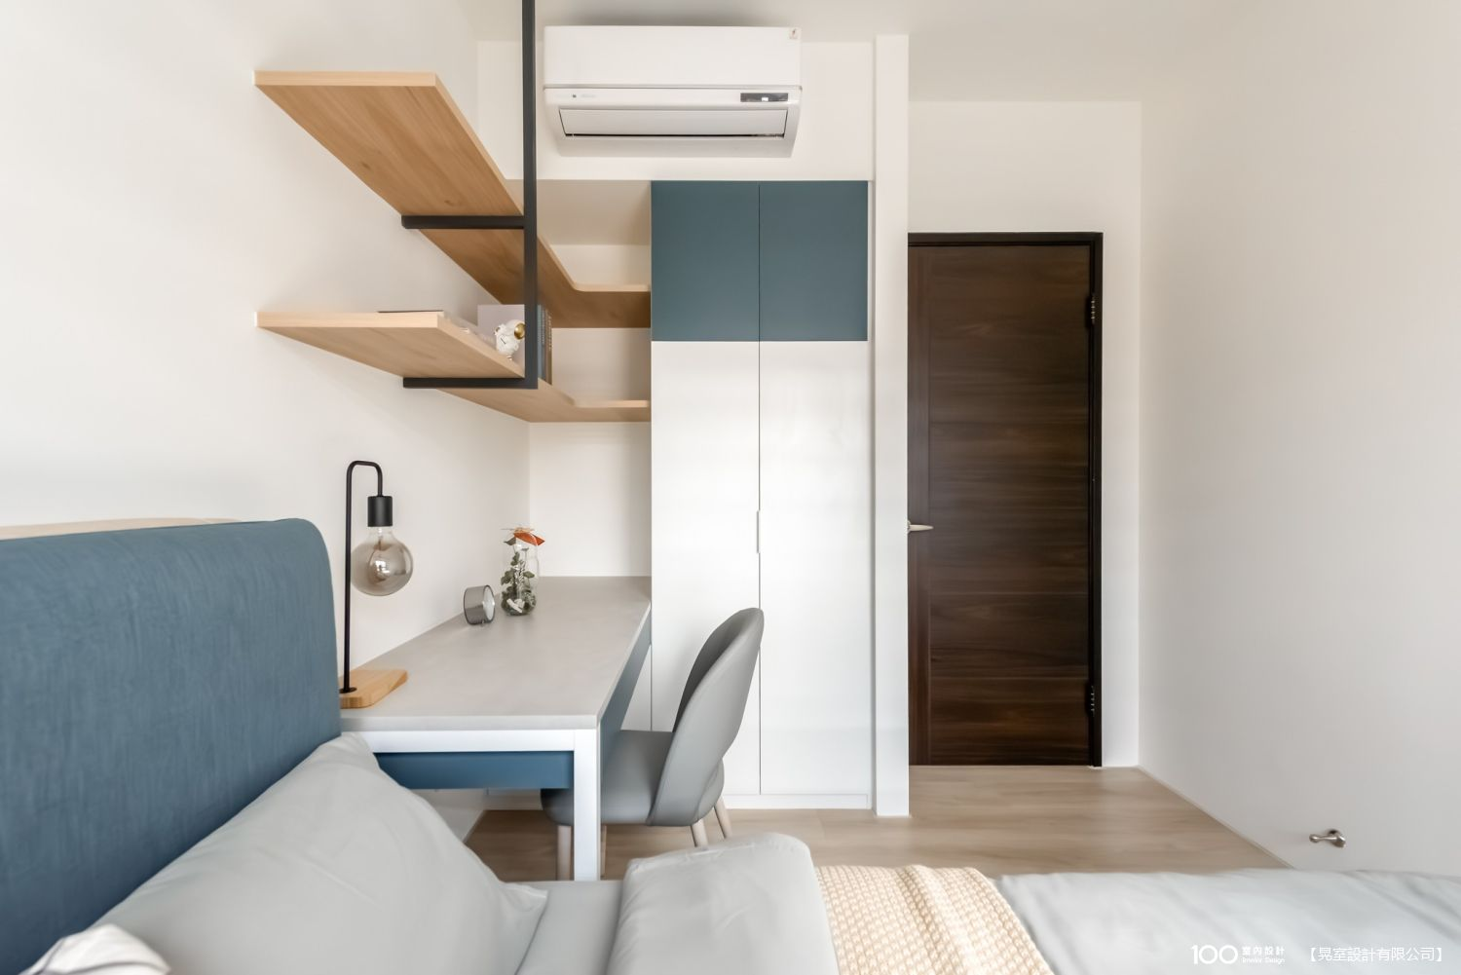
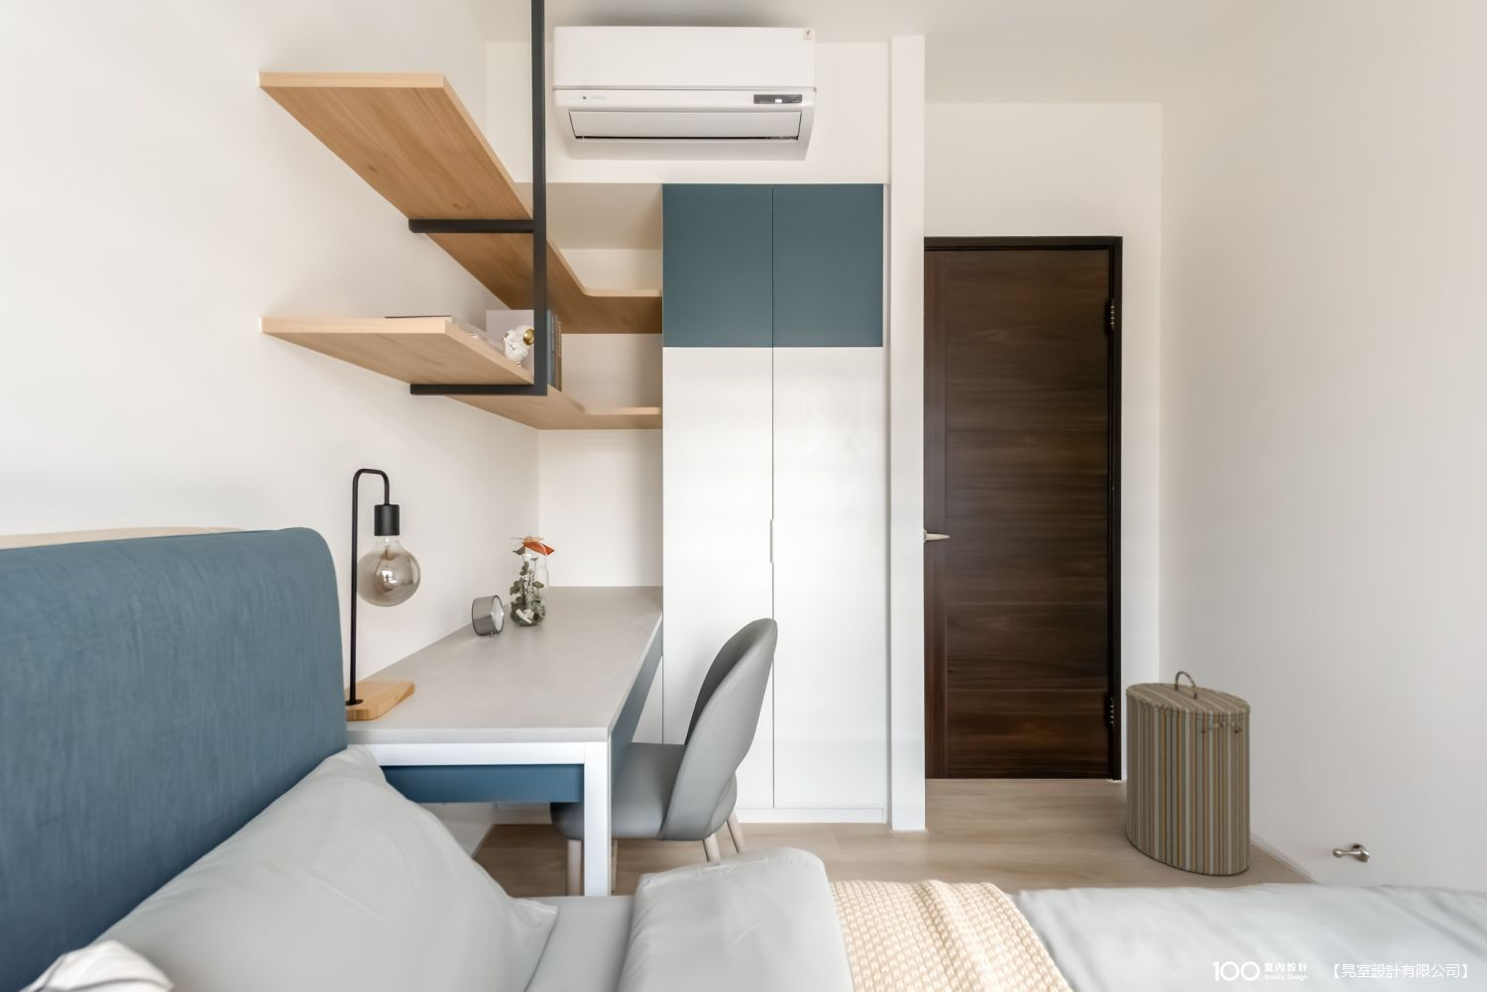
+ laundry hamper (1186, 760)
